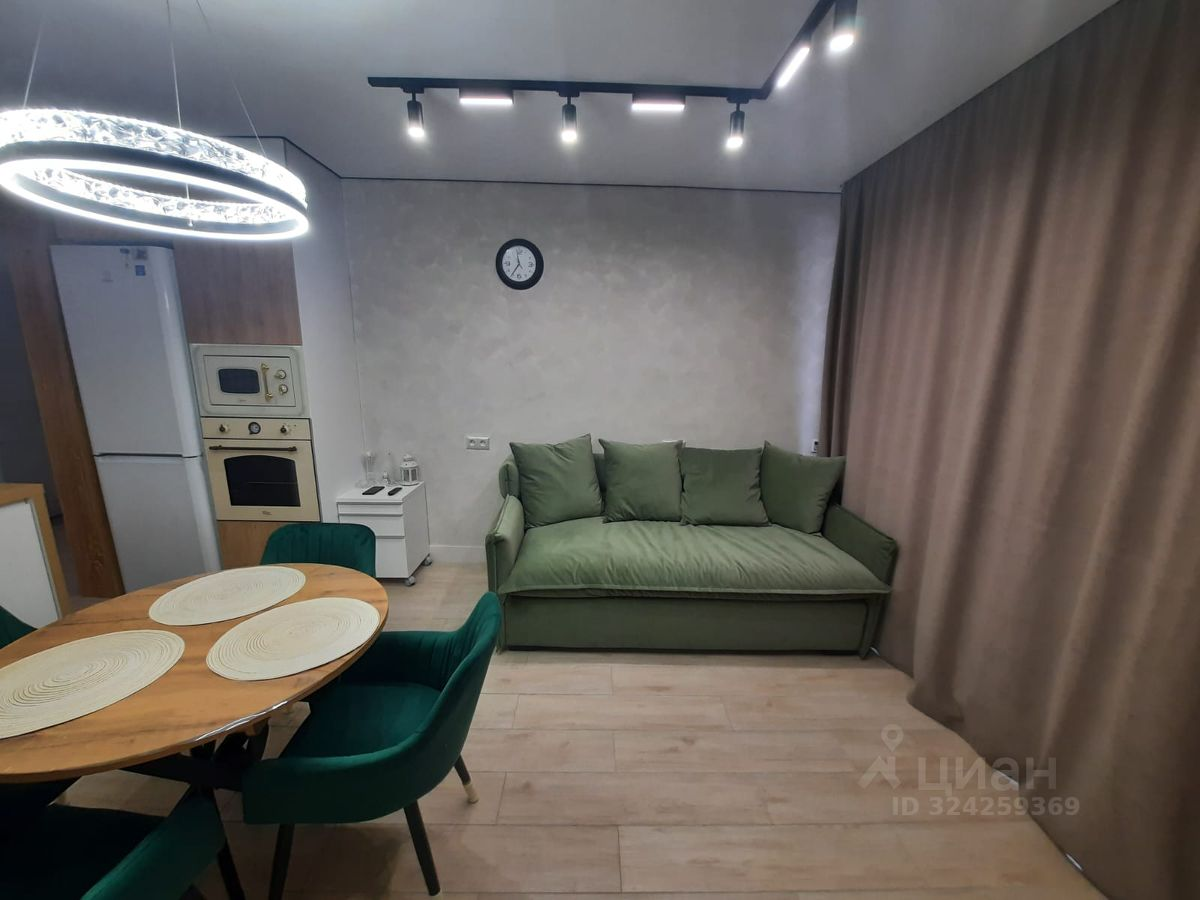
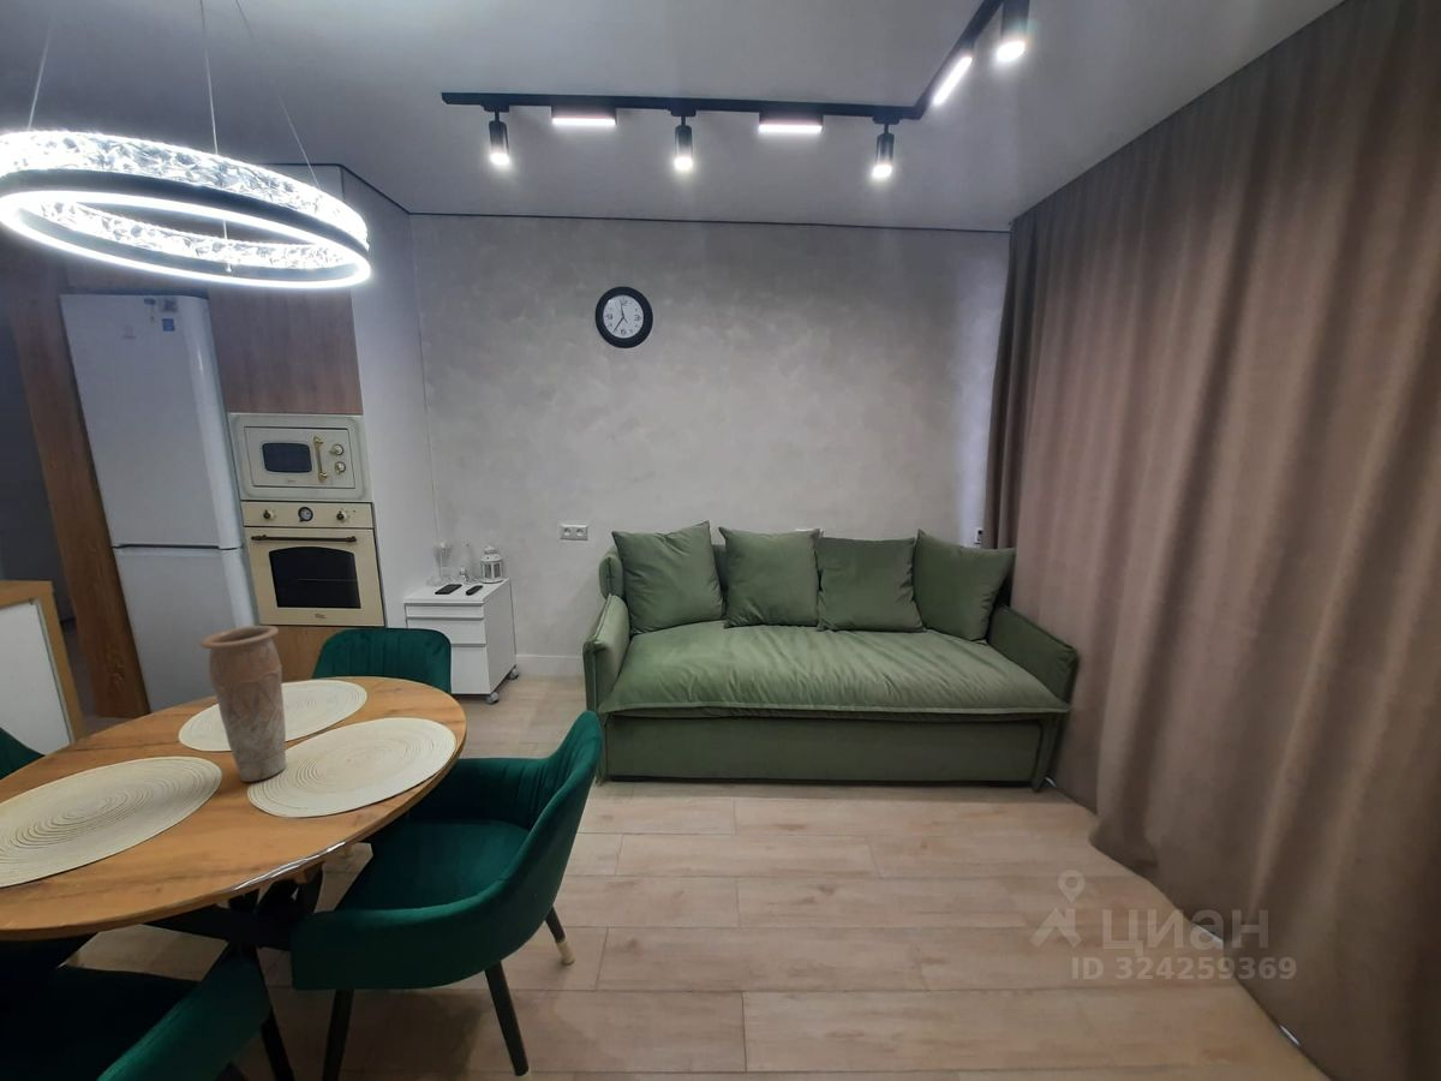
+ vase (251, 705)
